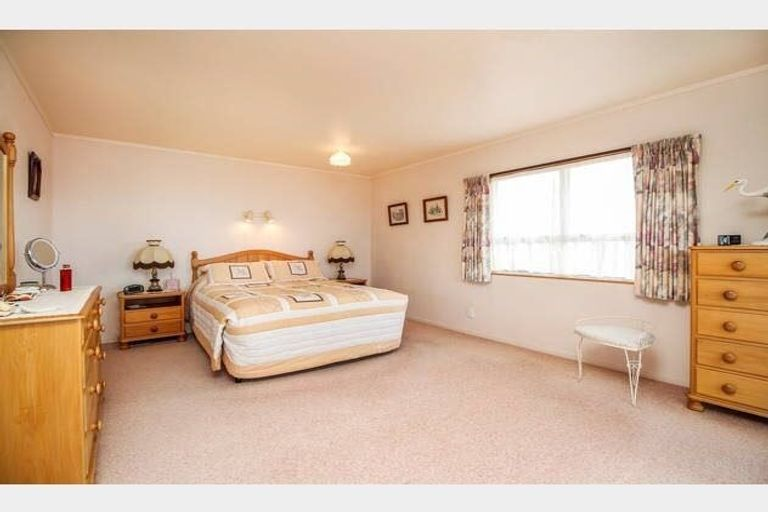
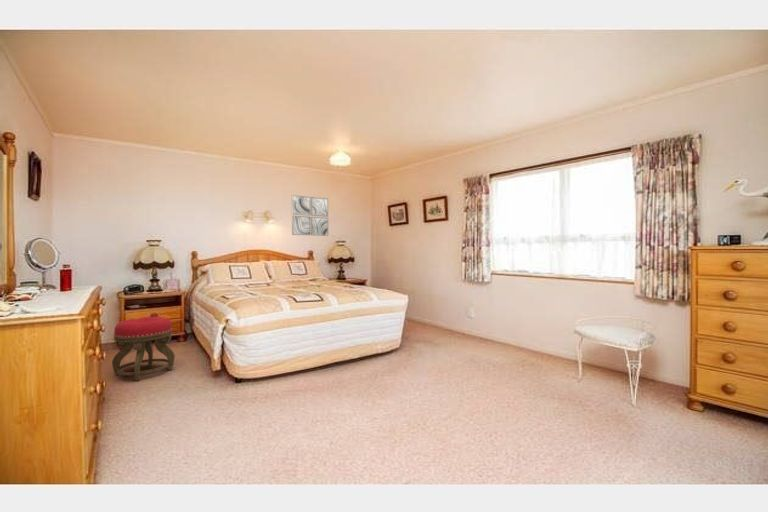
+ stool (144, 346)
+ wall art (311, 215)
